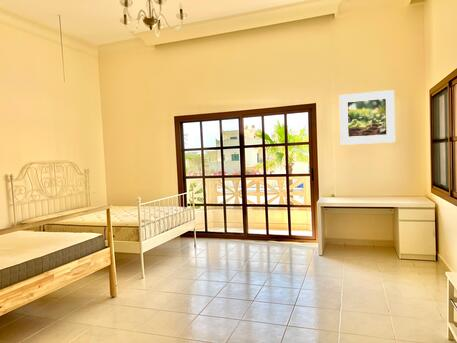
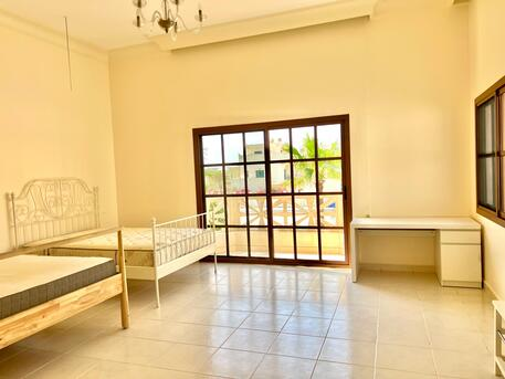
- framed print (366, 118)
